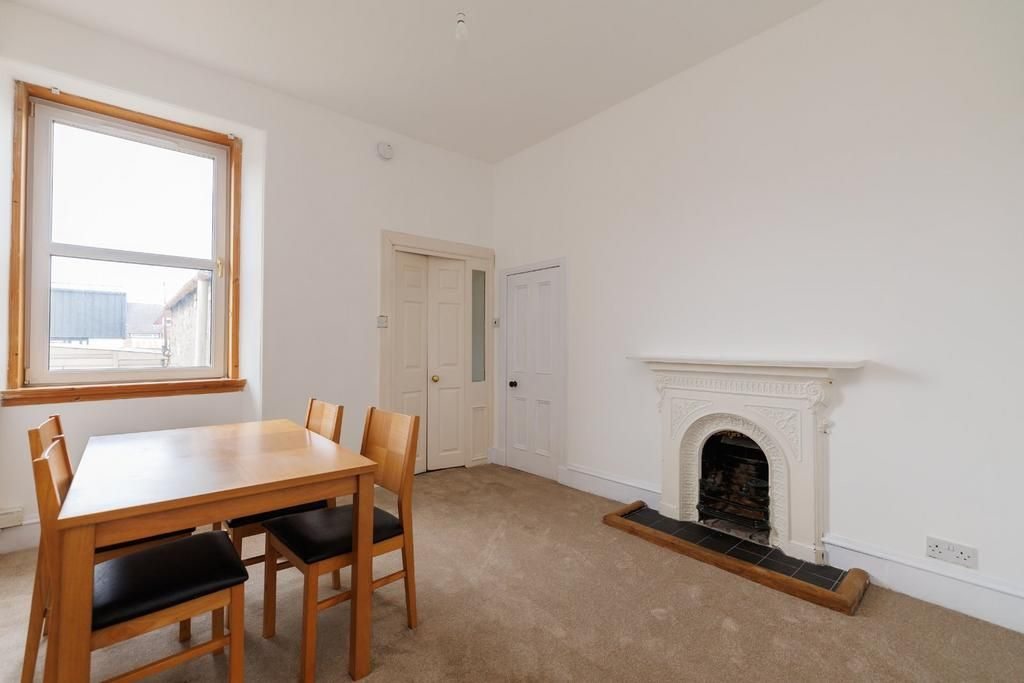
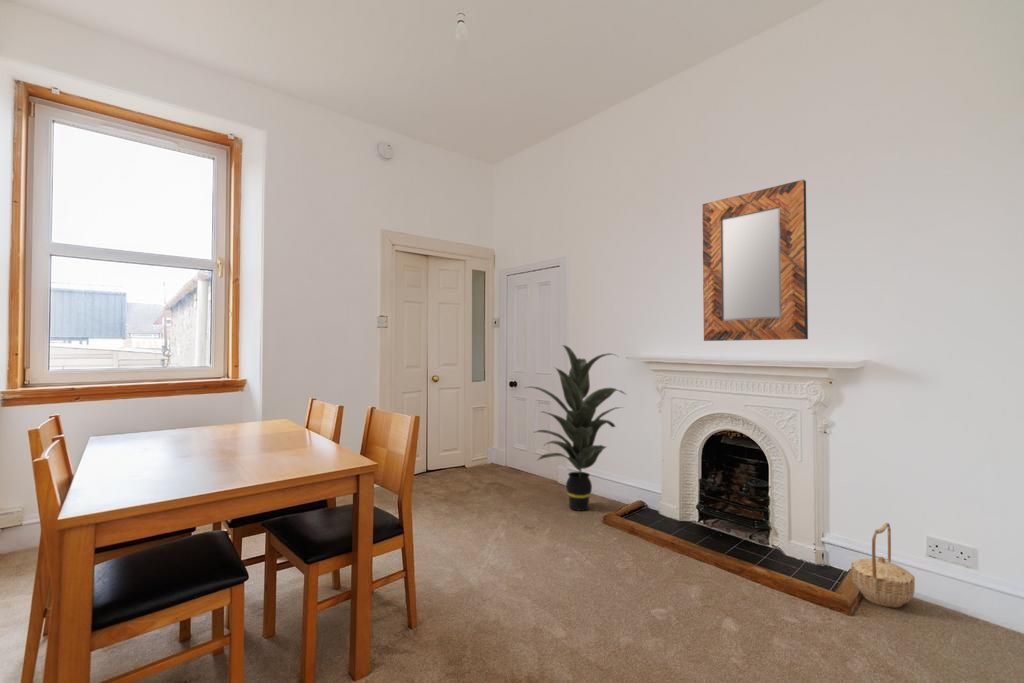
+ home mirror (751, 266)
+ basket (882, 562)
+ indoor plant (577, 424)
